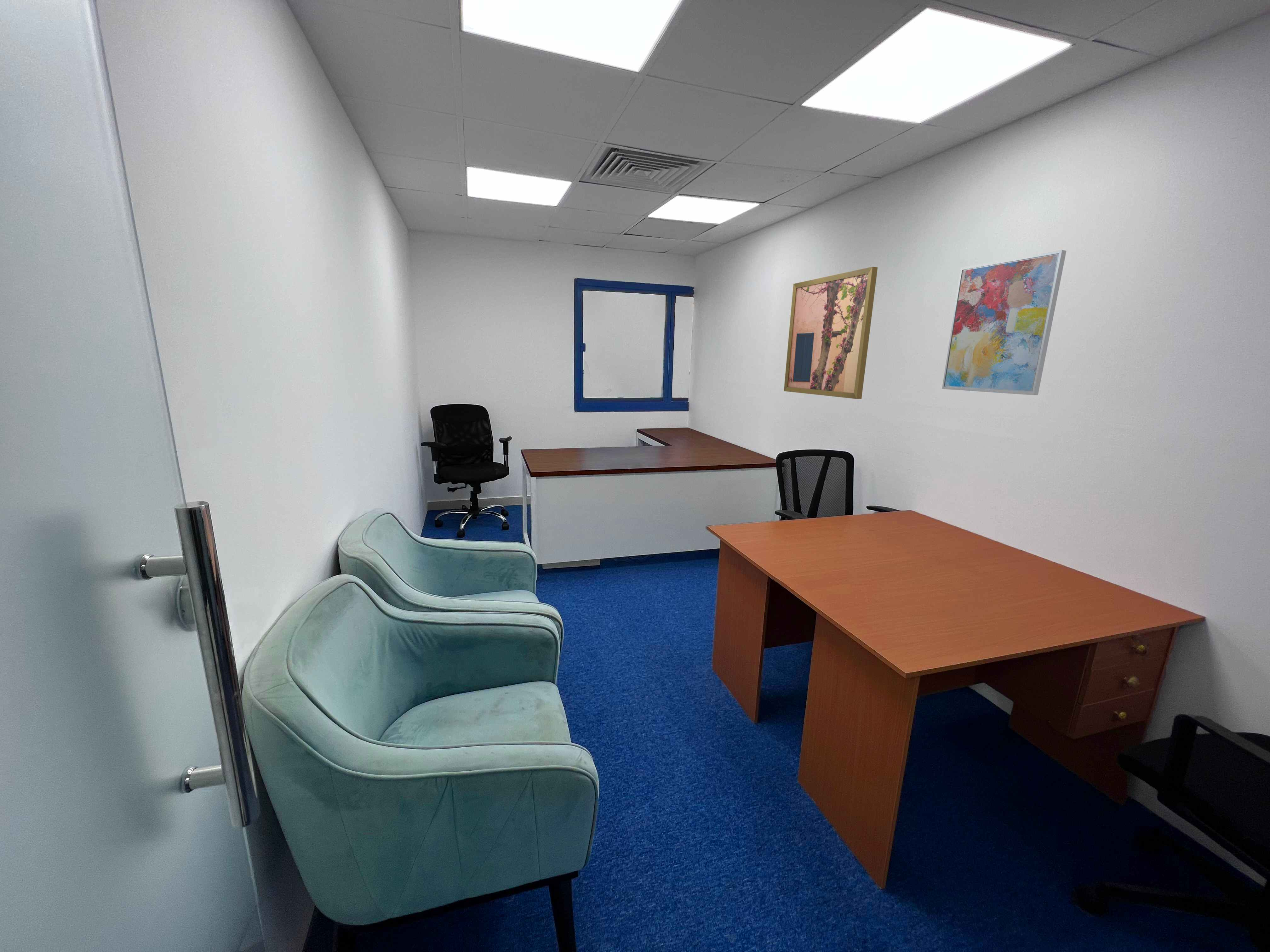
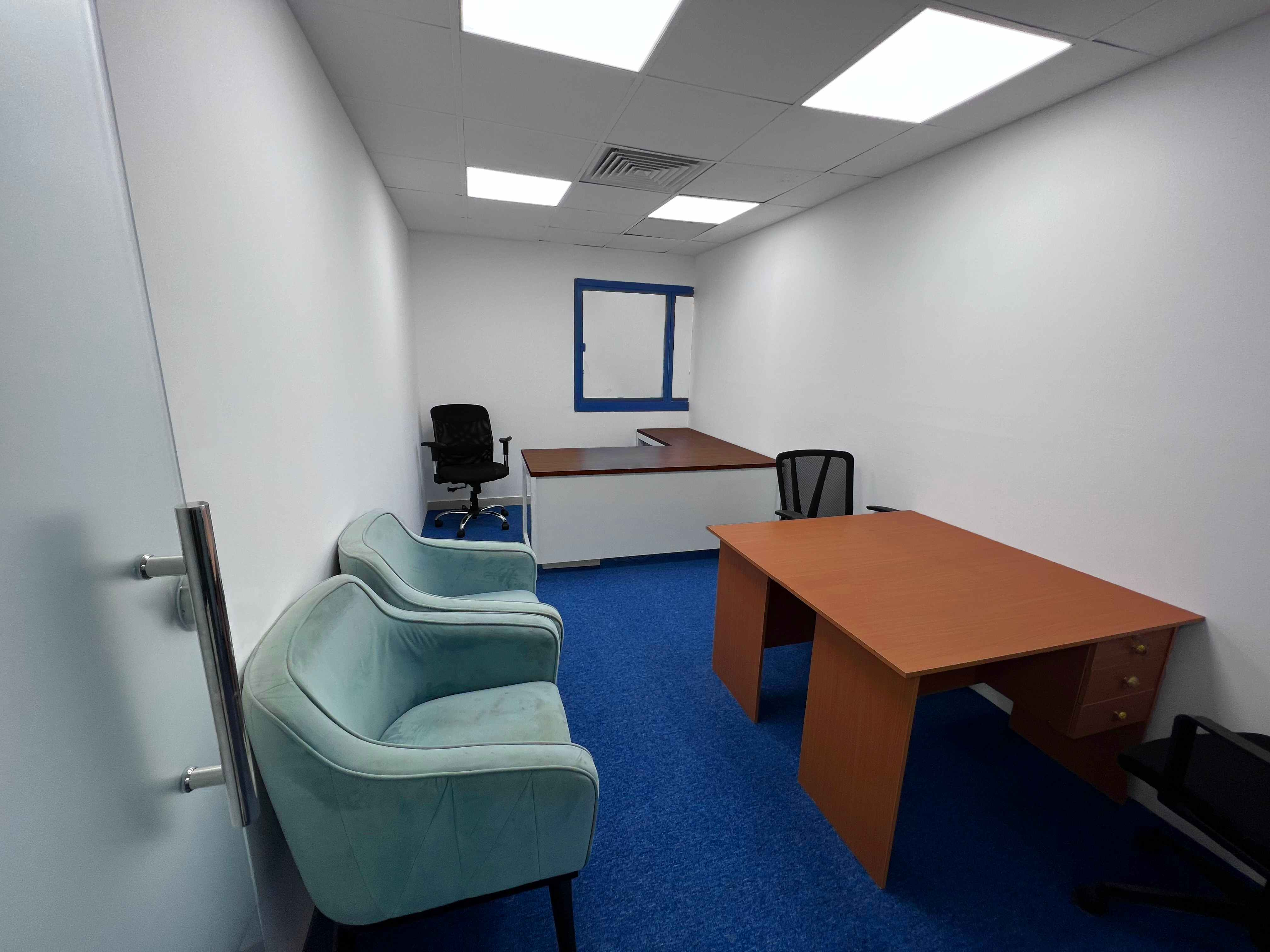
- wall art (825, 337)
- wall art (997, 327)
